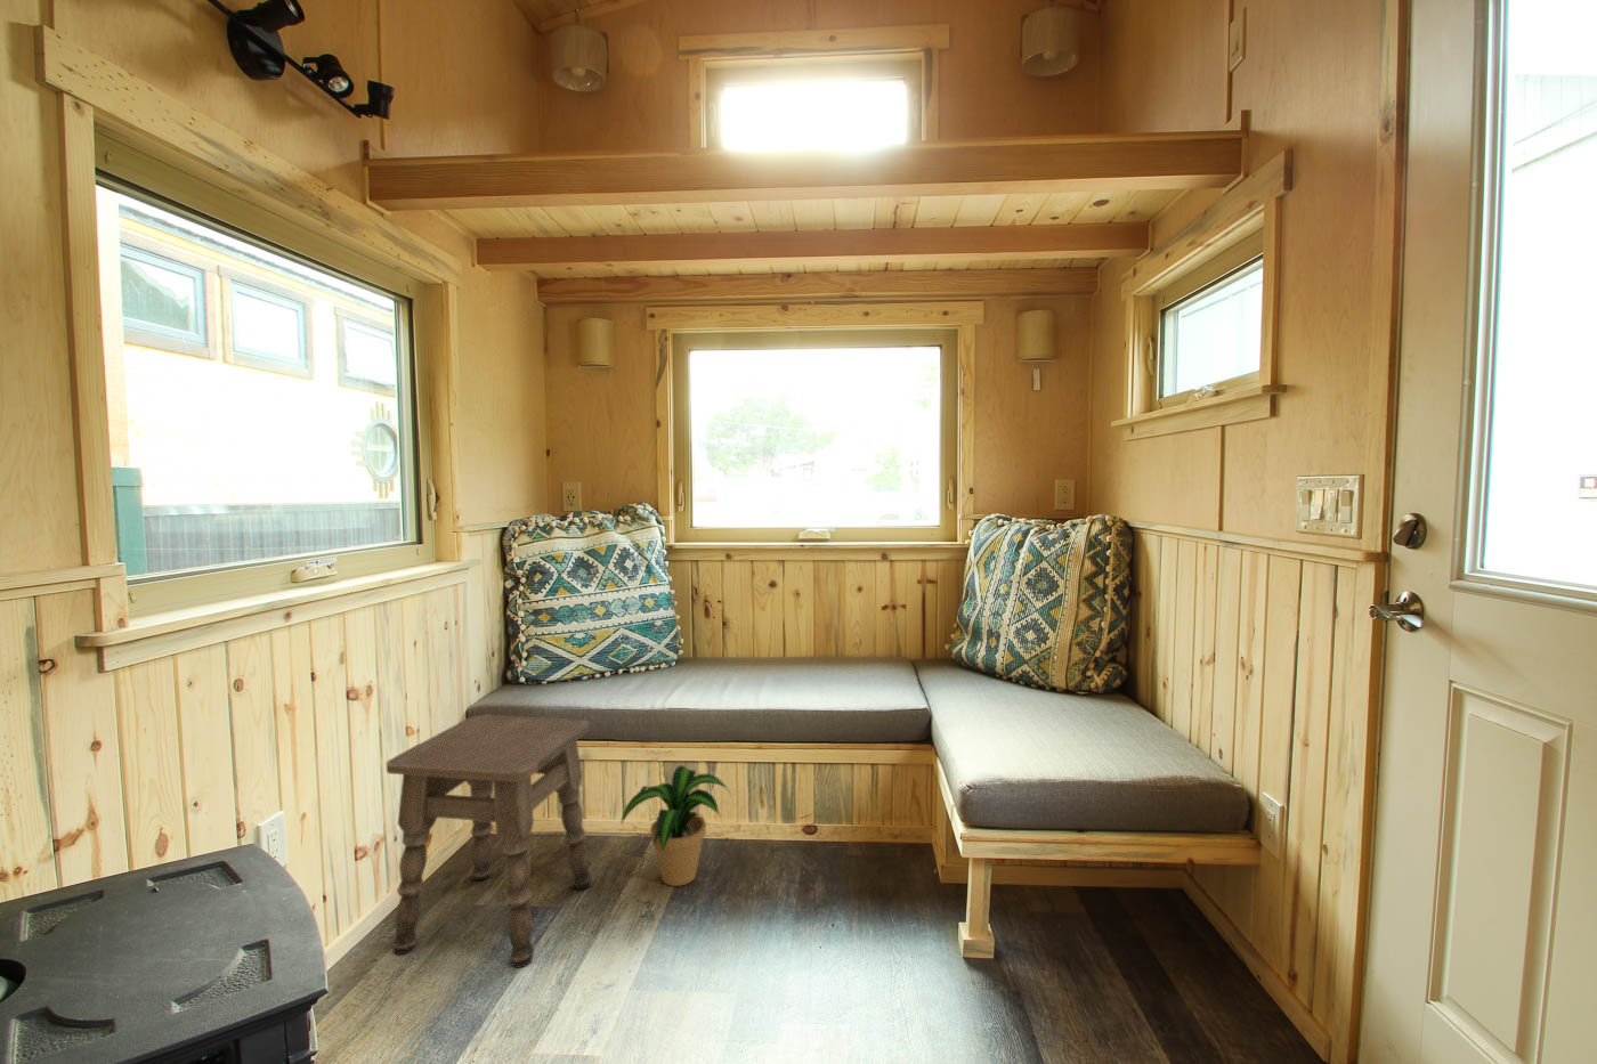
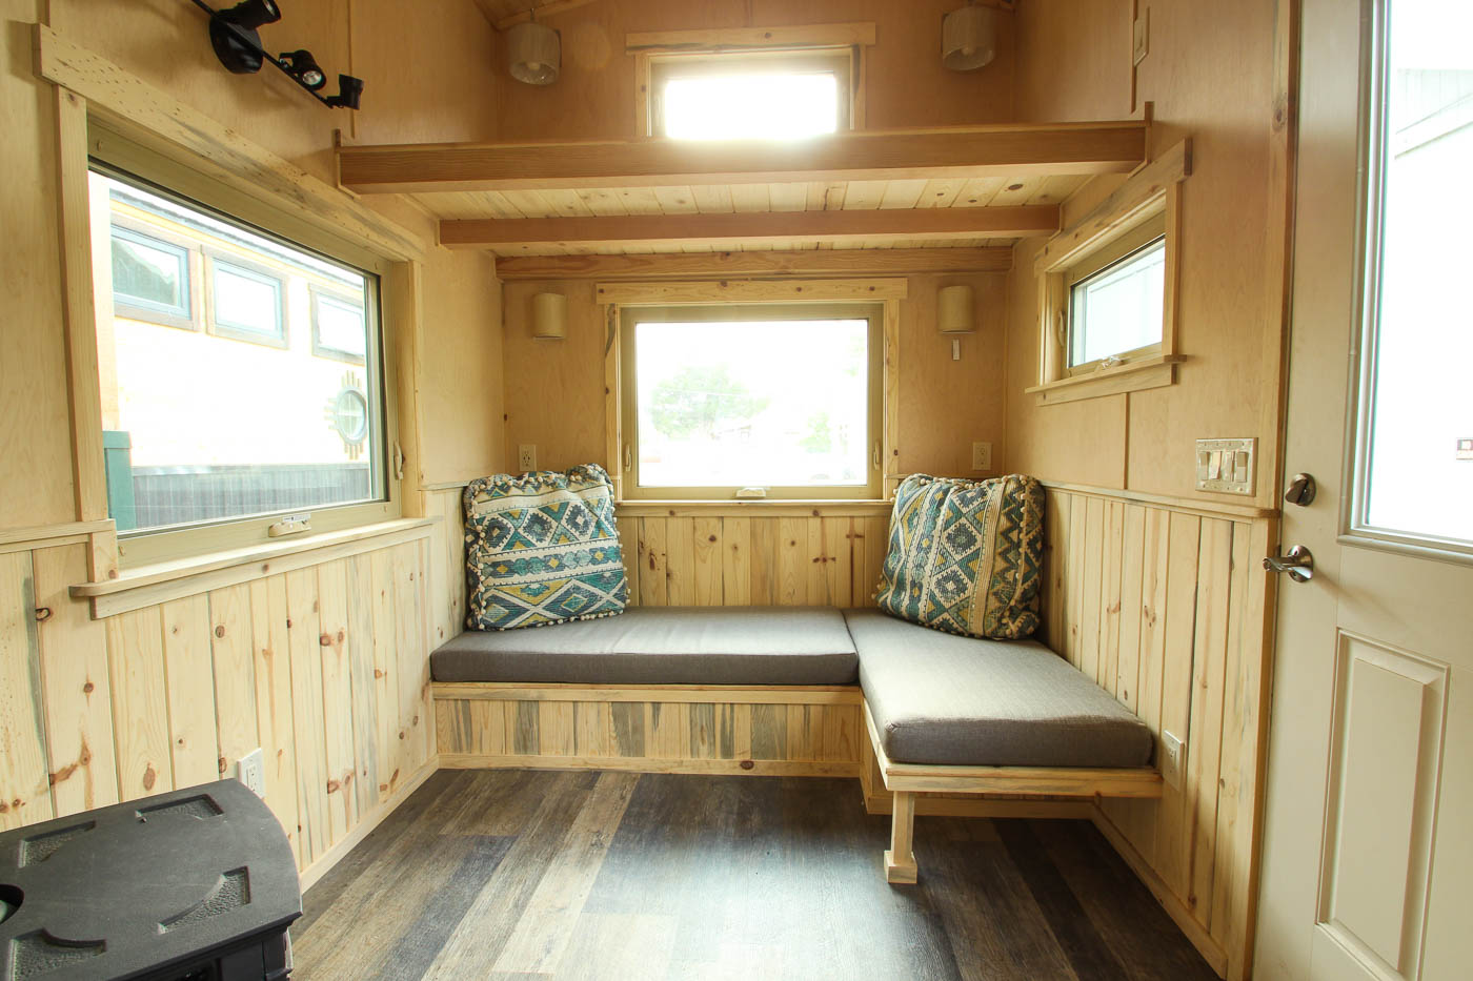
- potted plant (679, 826)
- side table (498, 826)
